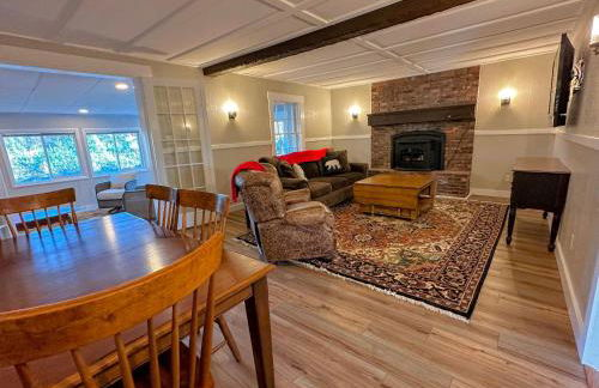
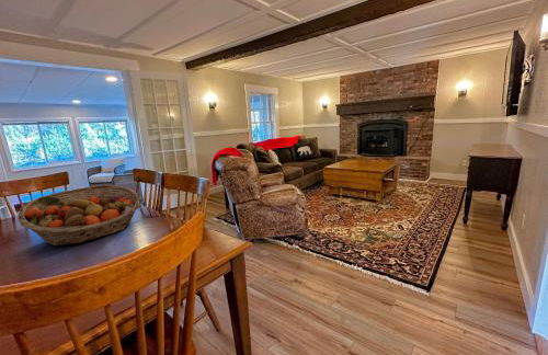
+ fruit basket (87, 211)
